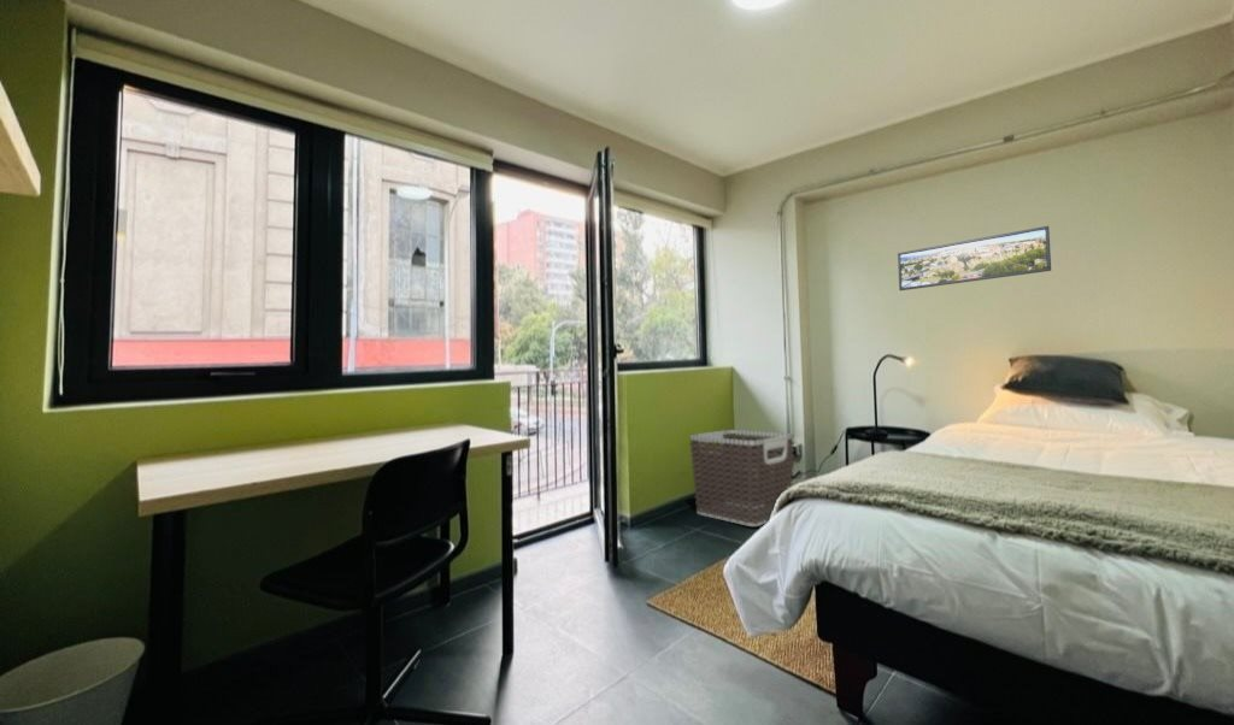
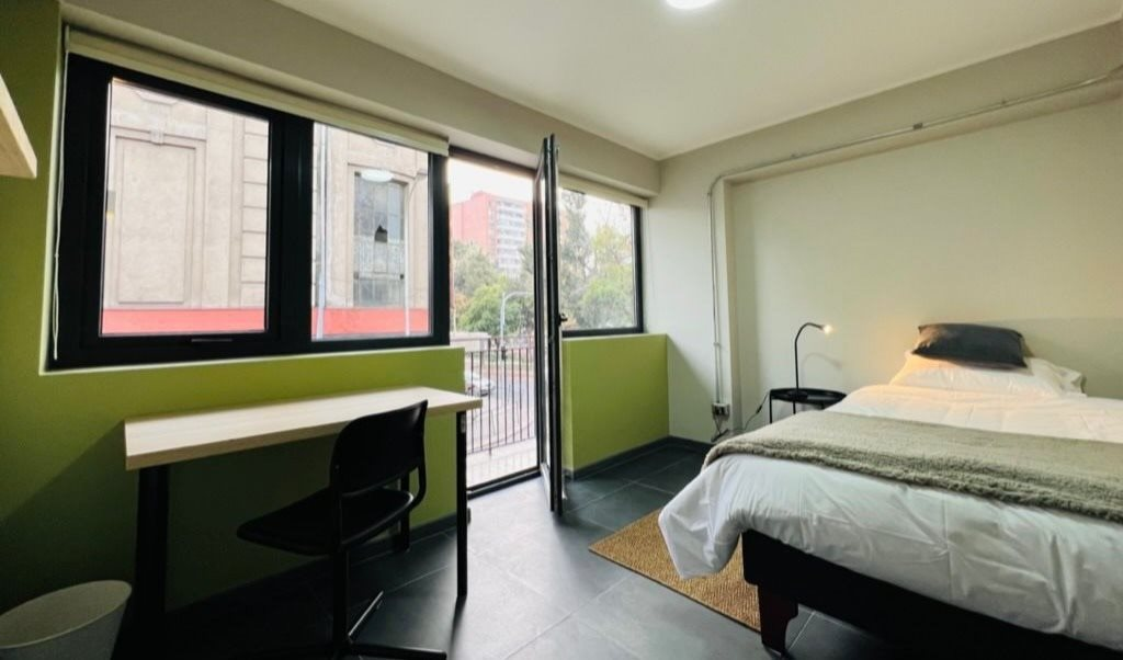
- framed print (968, 260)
- clothes hamper (742, 473)
